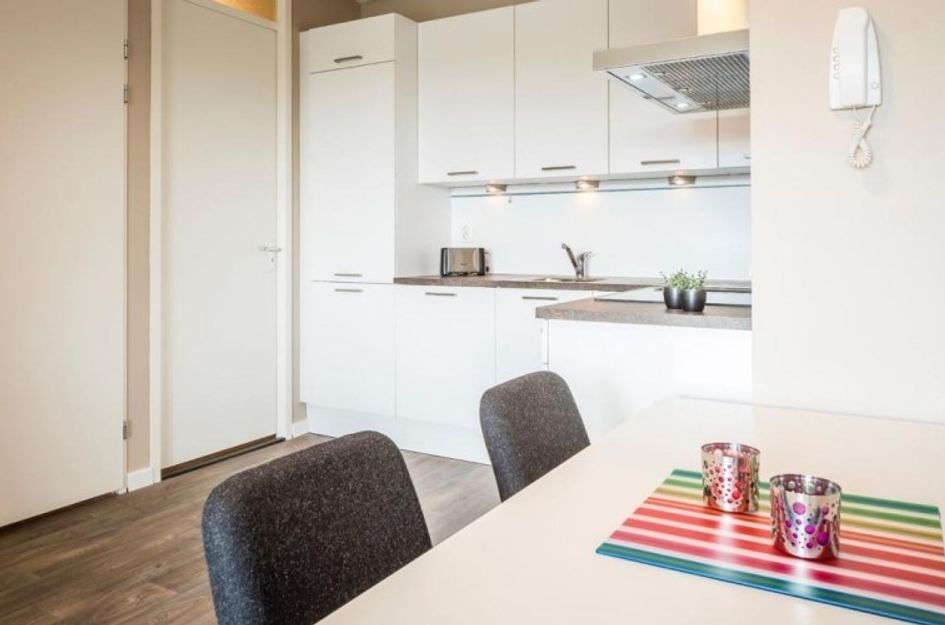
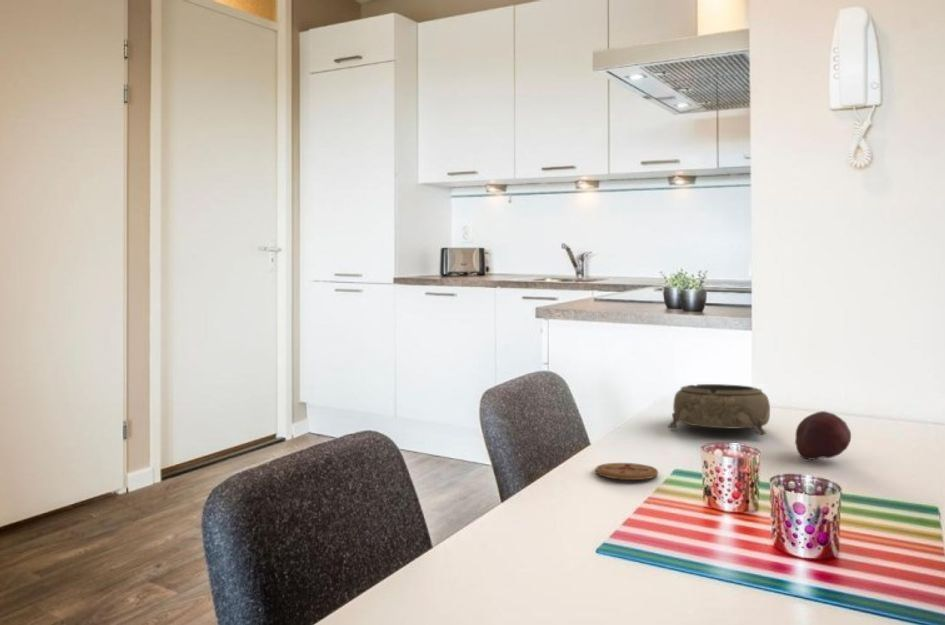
+ decorative bowl (721, 407)
+ apple (822, 435)
+ coaster (626, 470)
